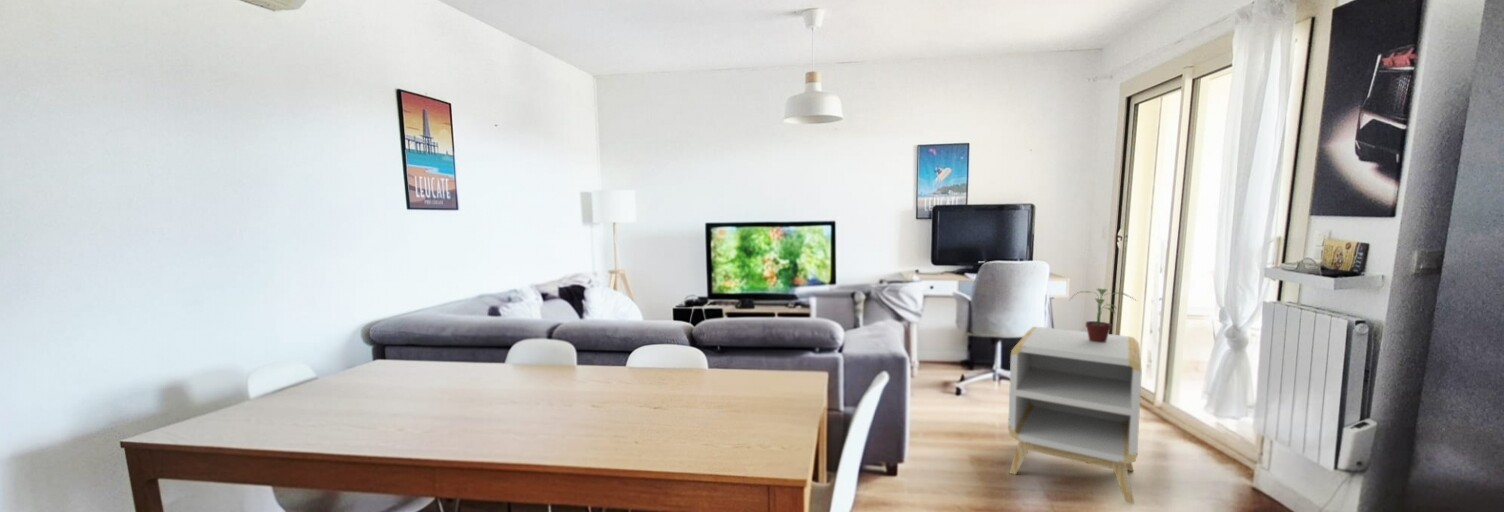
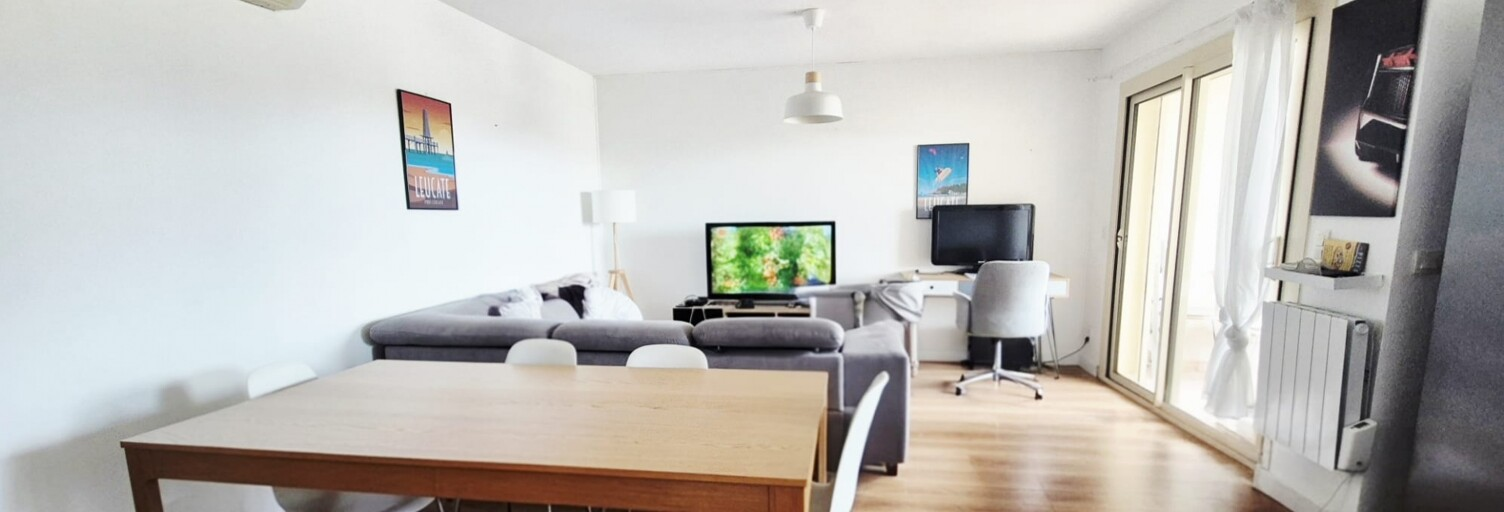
- side table (1074, 406)
- potted plant (1100, 315)
